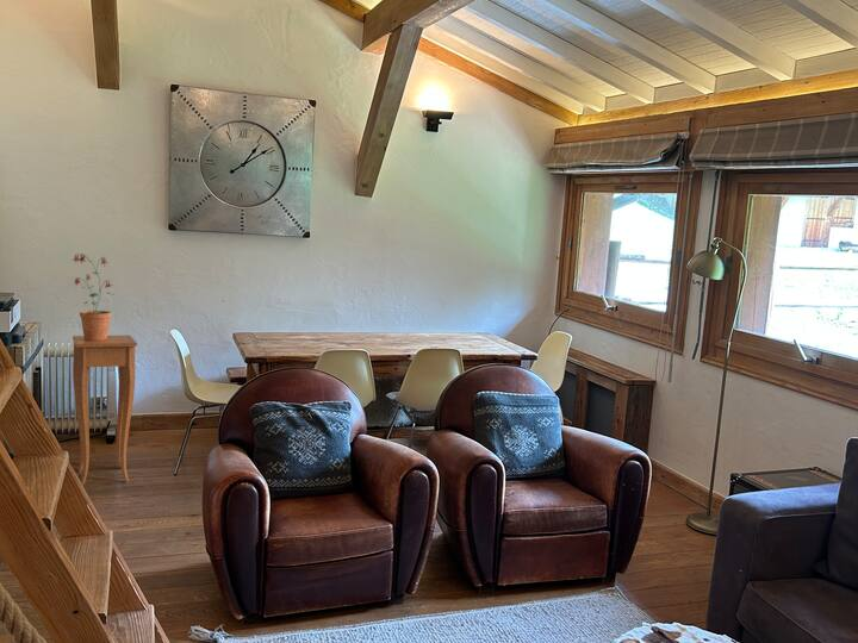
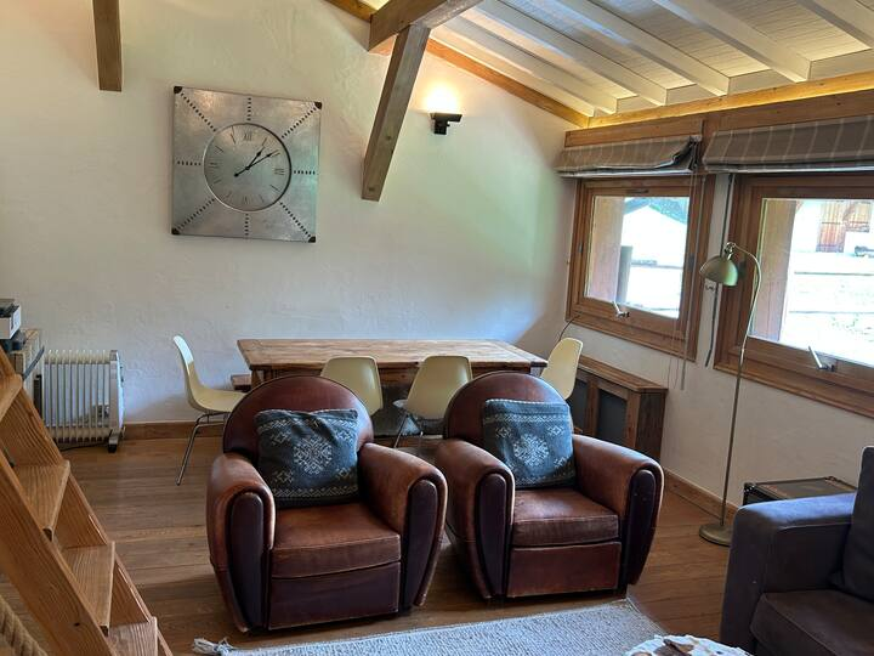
- side table (117, 413)
- potted plant (94, 295)
